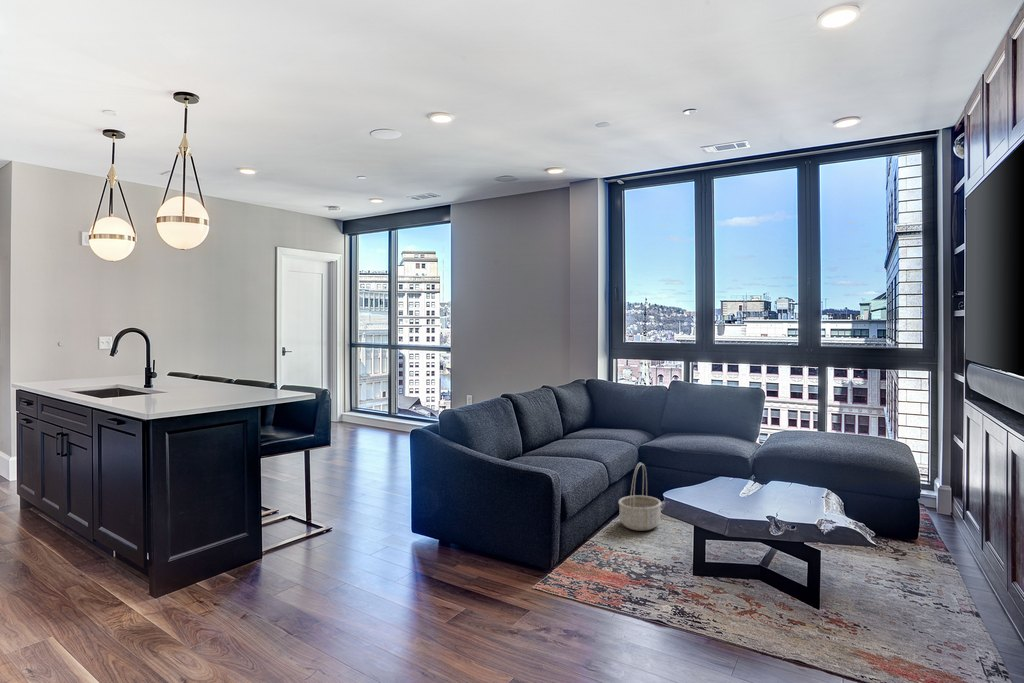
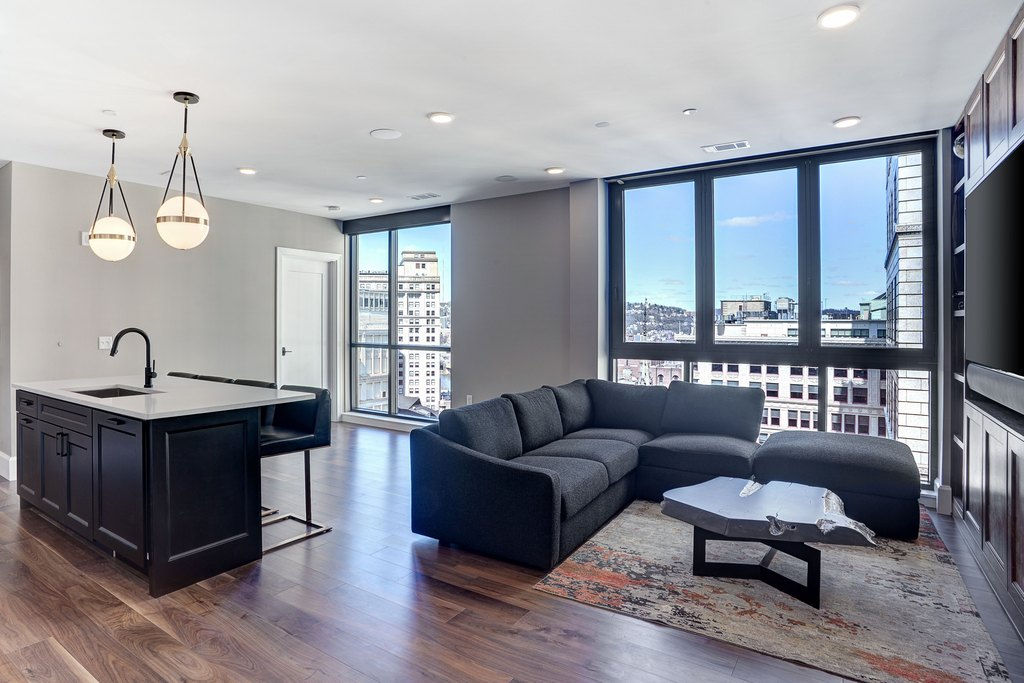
- basket (639, 495)
